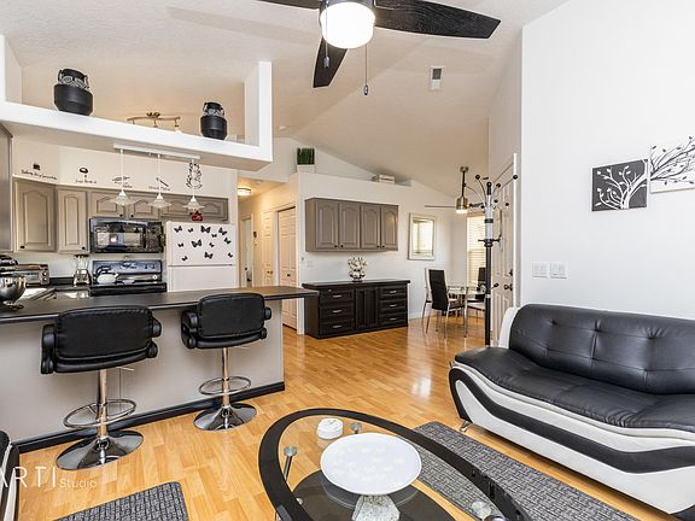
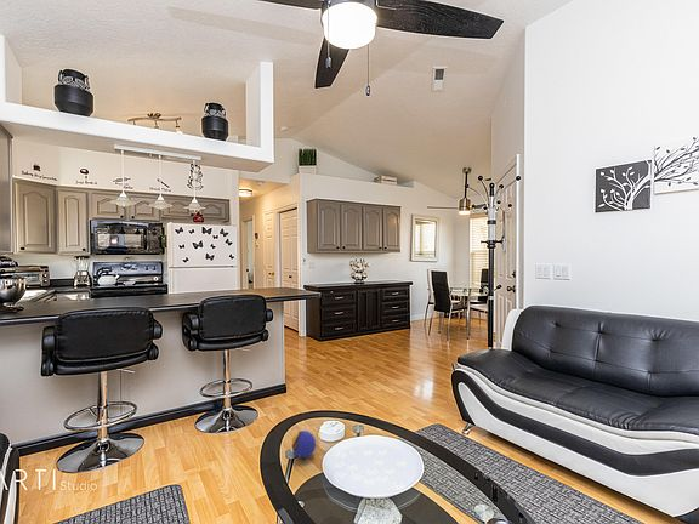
+ decorative ball (303, 443)
